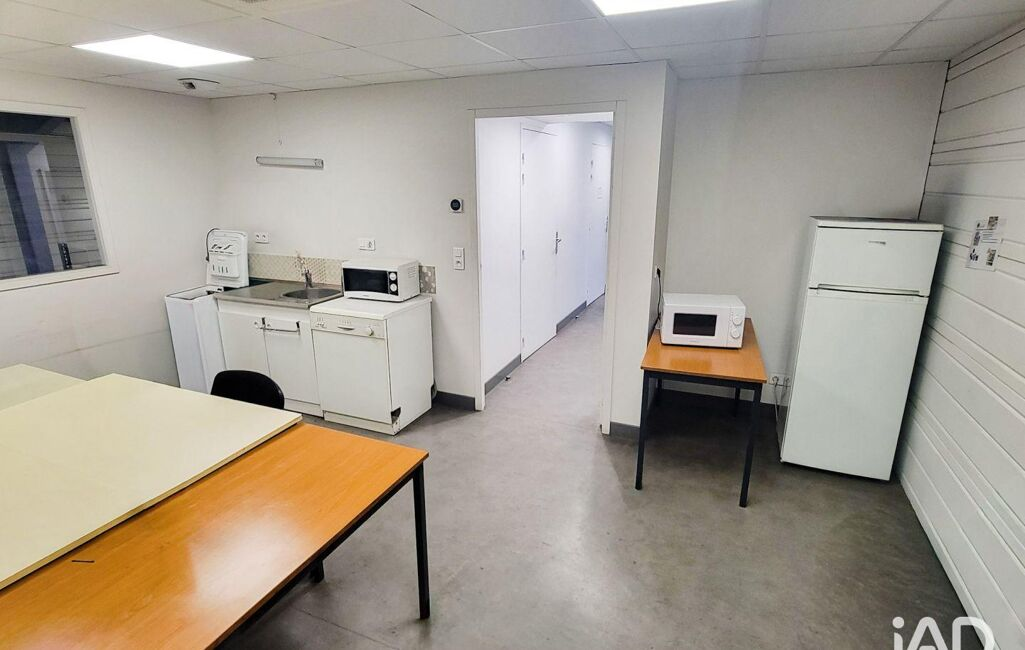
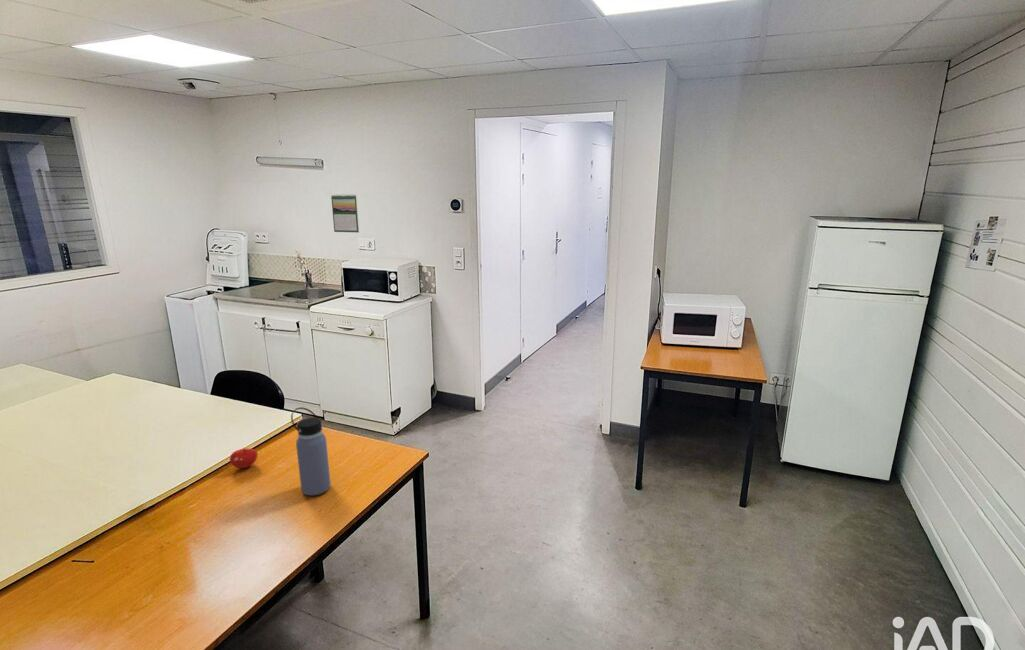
+ water bottle (311, 450)
+ fruit (244, 457)
+ calendar (345, 213)
